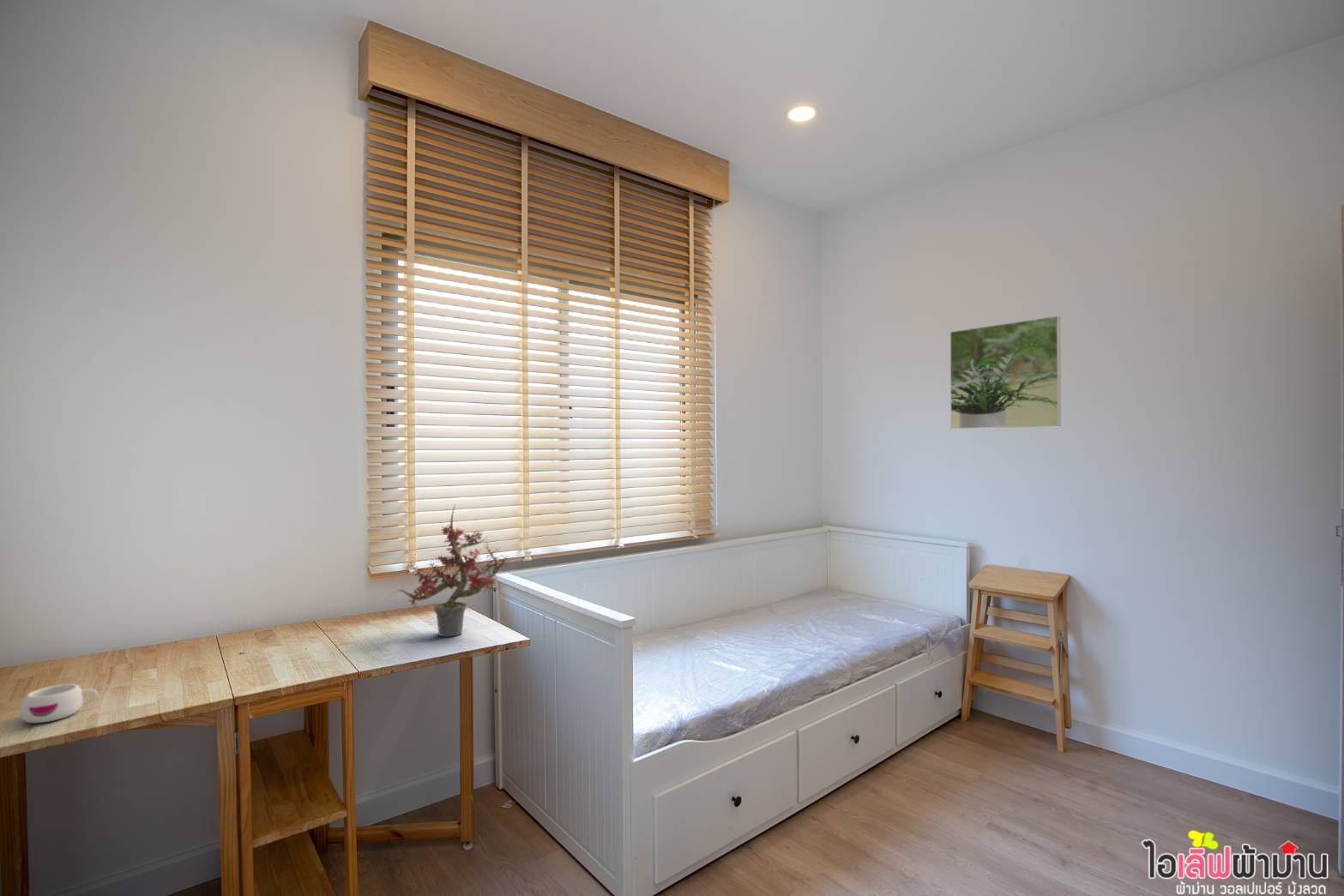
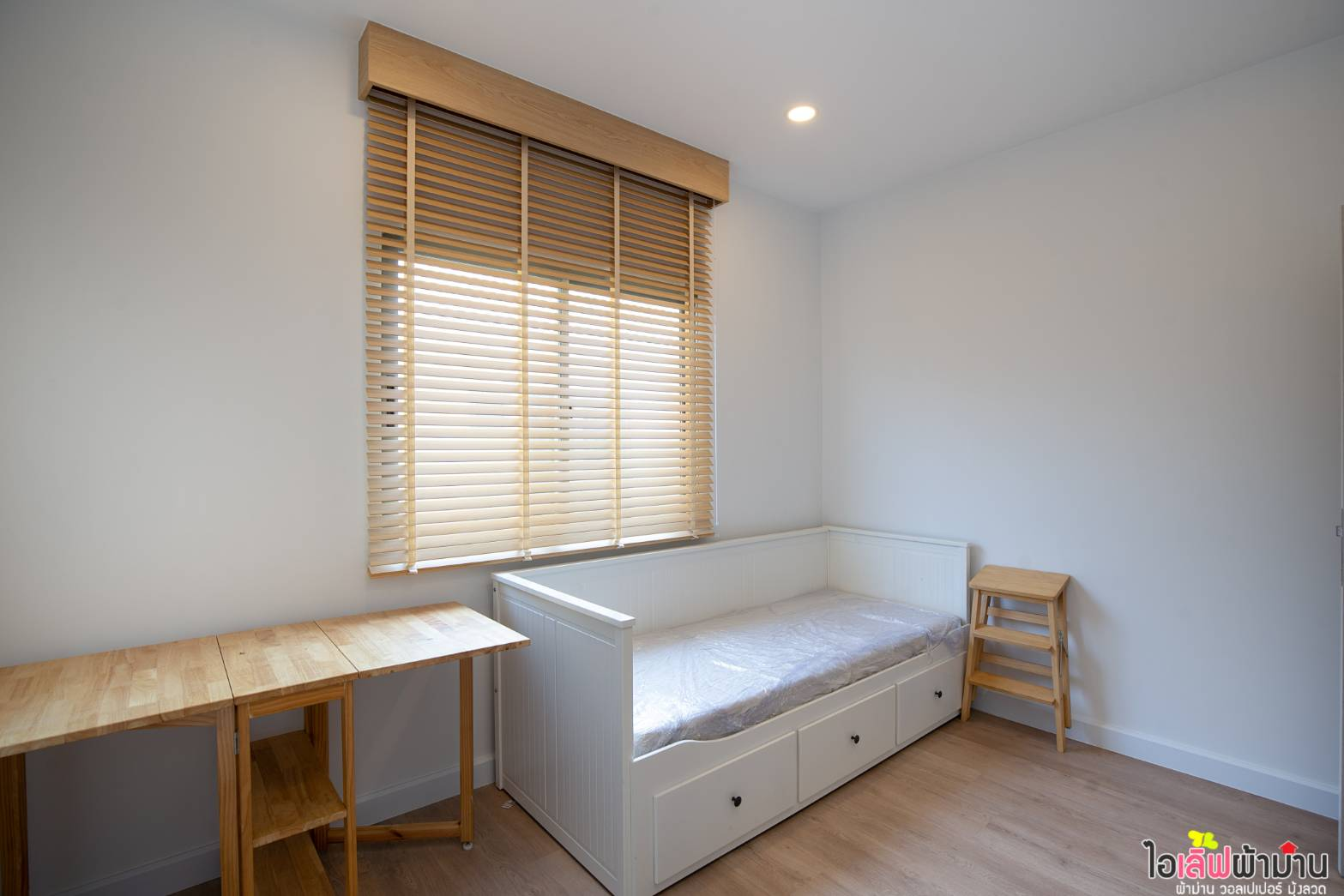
- mug (60, 701)
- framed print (1002, 376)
- potted plant (454, 566)
